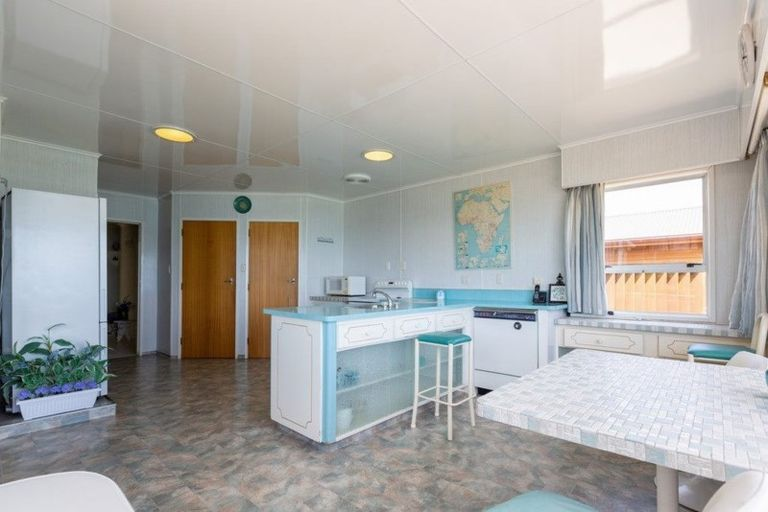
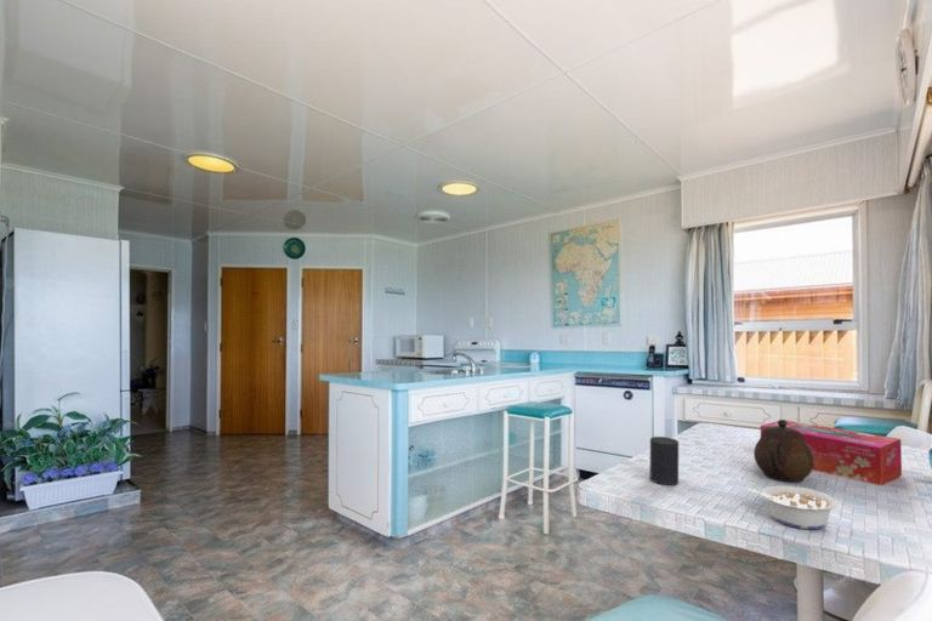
+ legume (796, 506)
+ teapot (782, 448)
+ cup (664, 460)
+ tissue box (826, 449)
